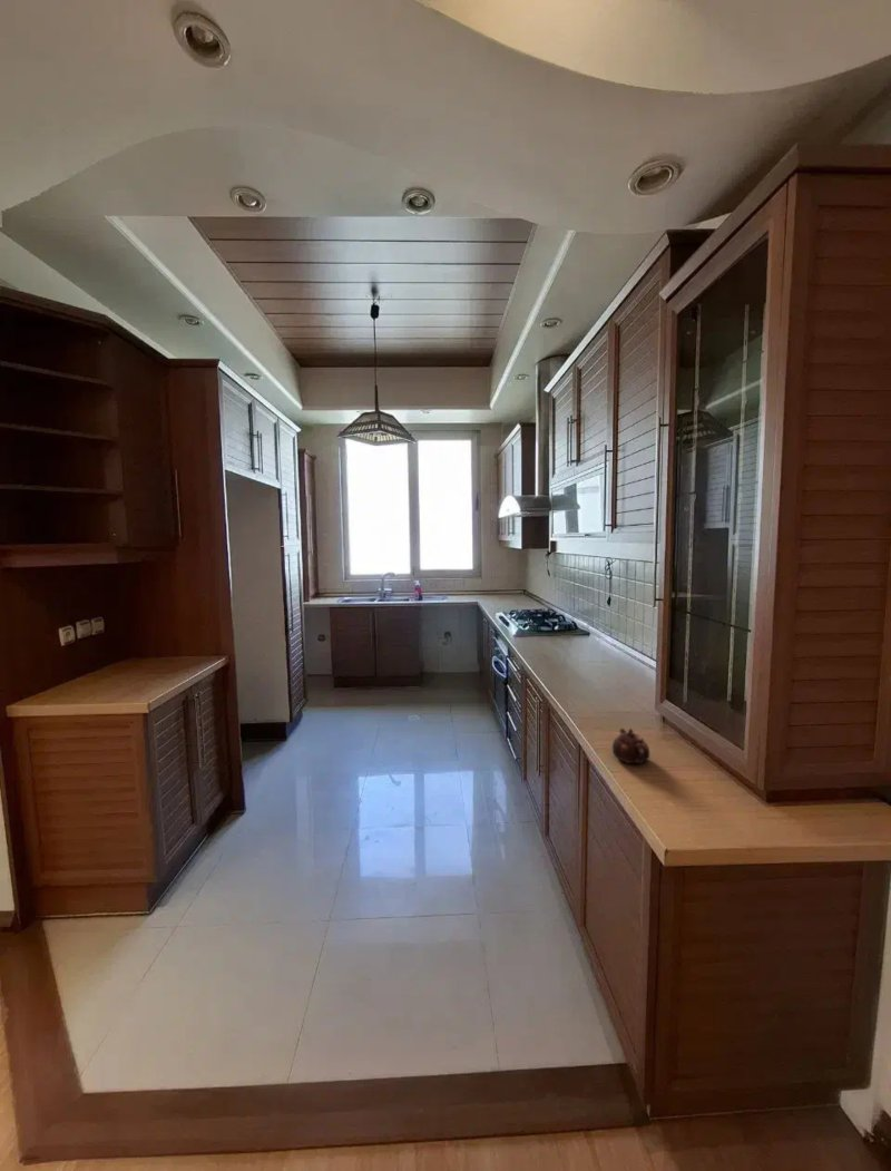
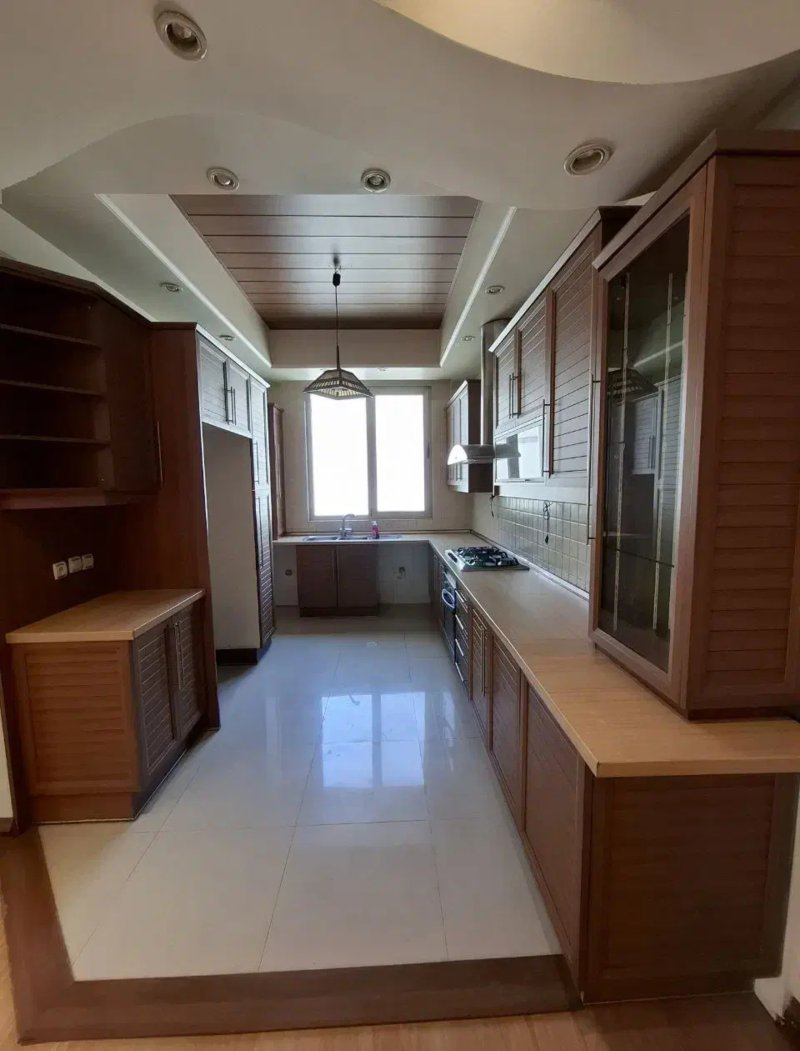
- teapot (630, 743)
